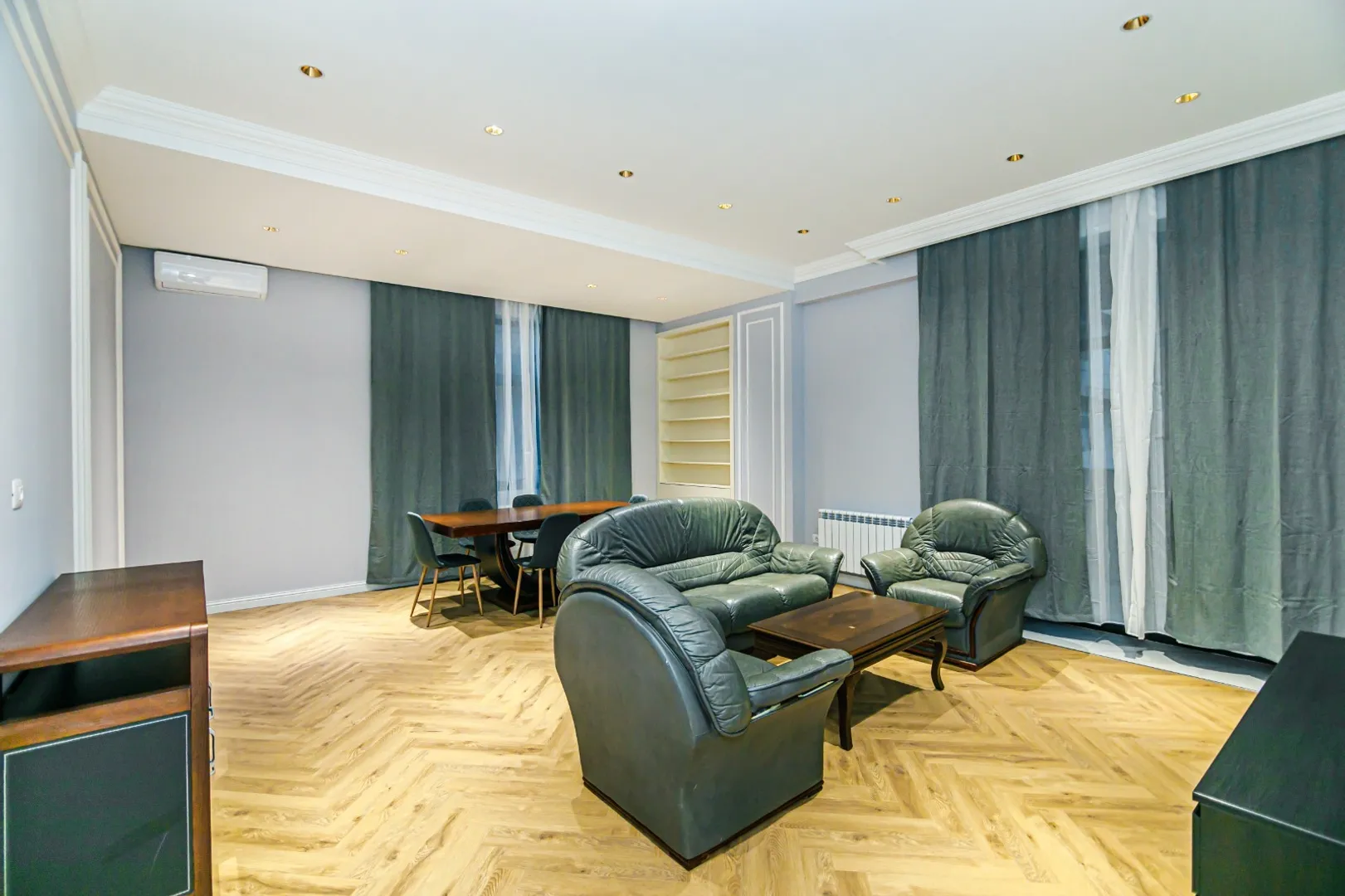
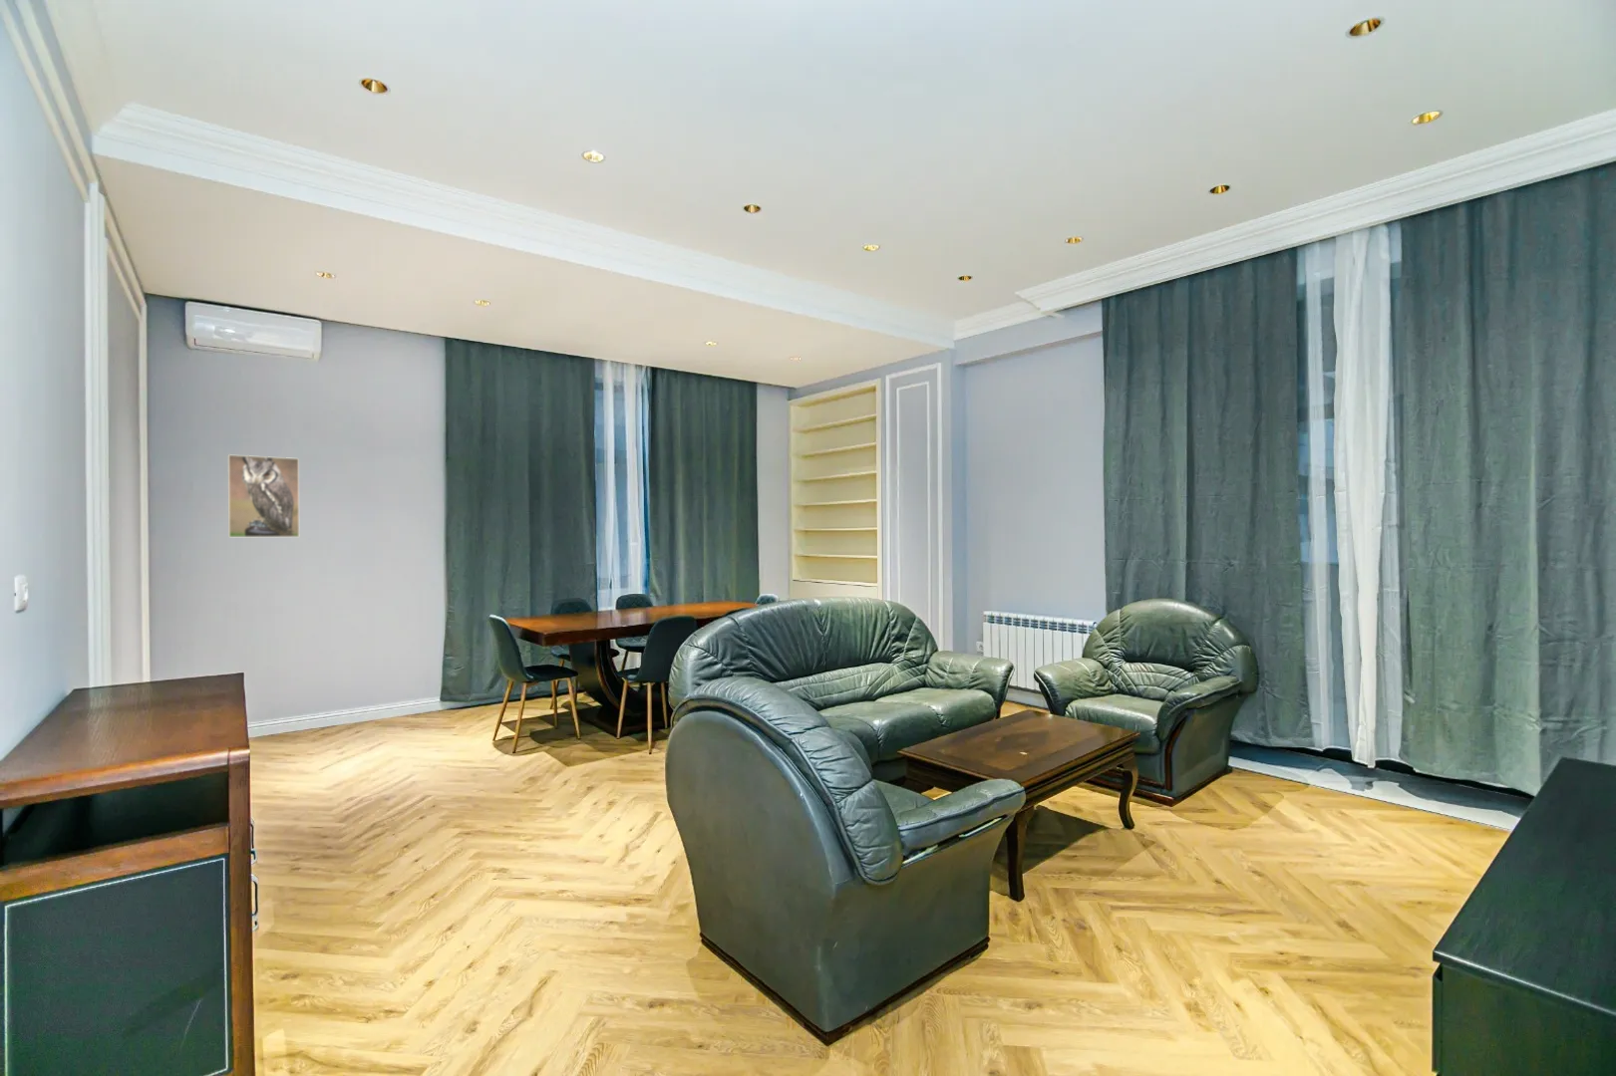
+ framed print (264, 496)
